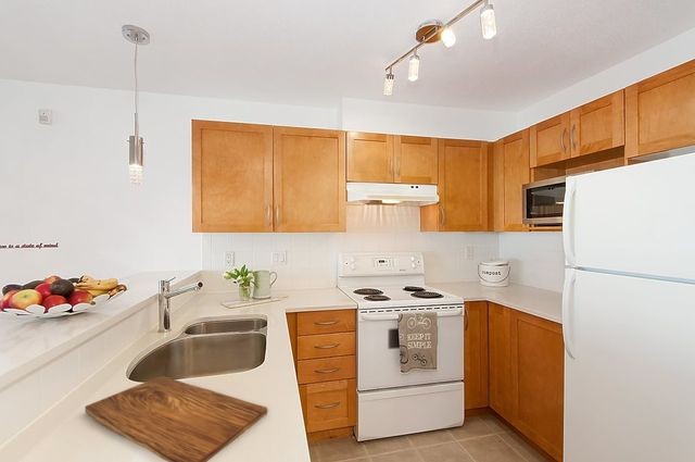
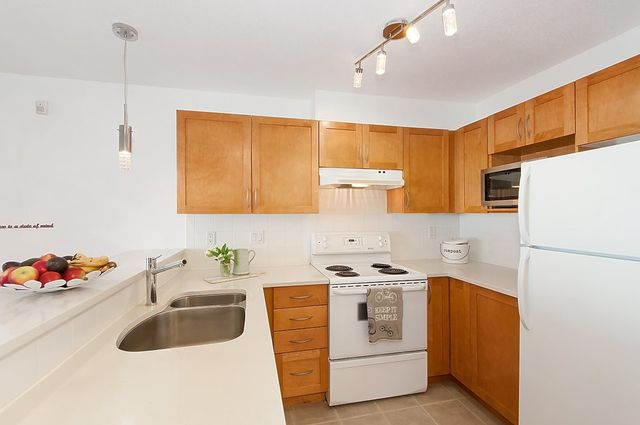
- cutting board (173, 411)
